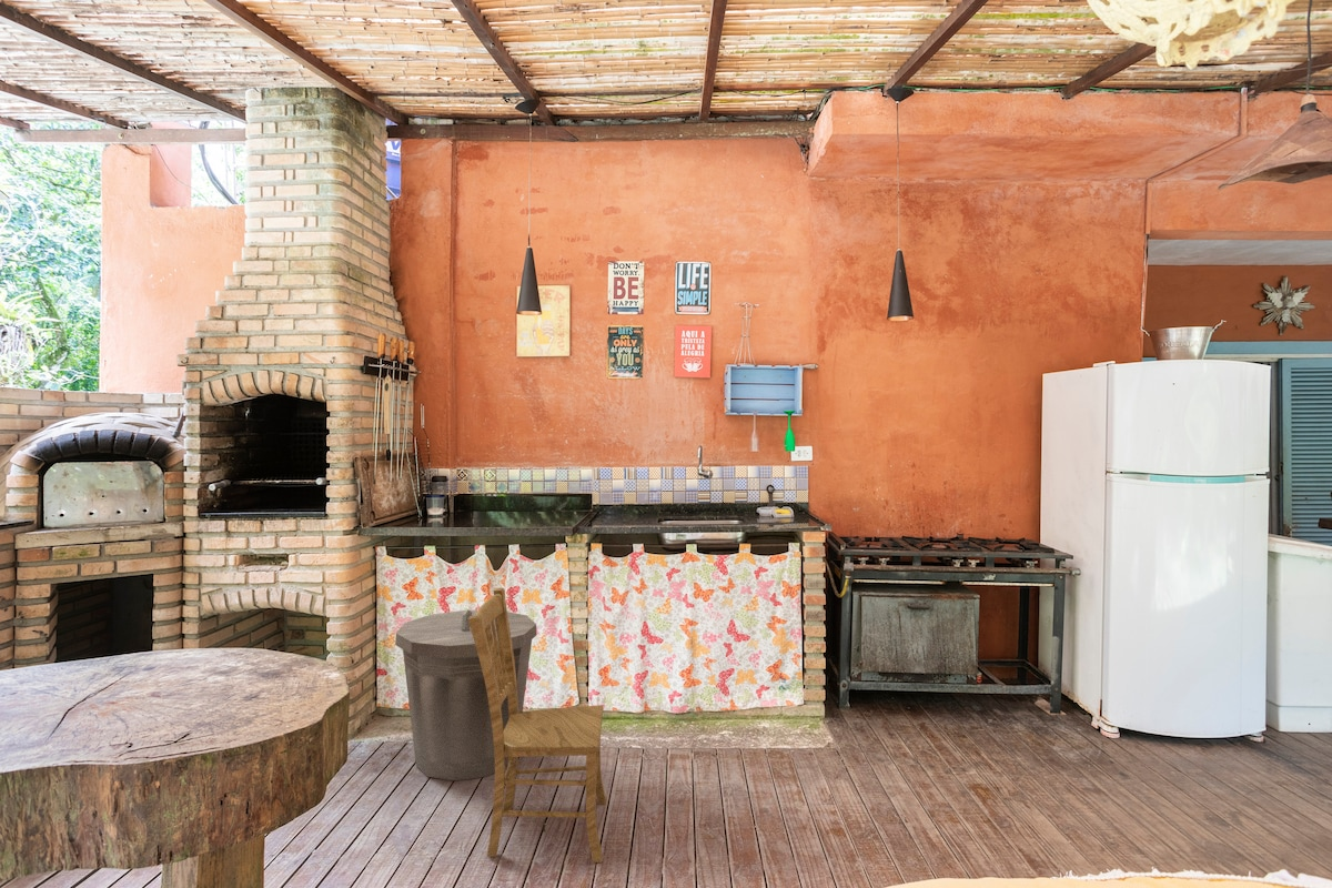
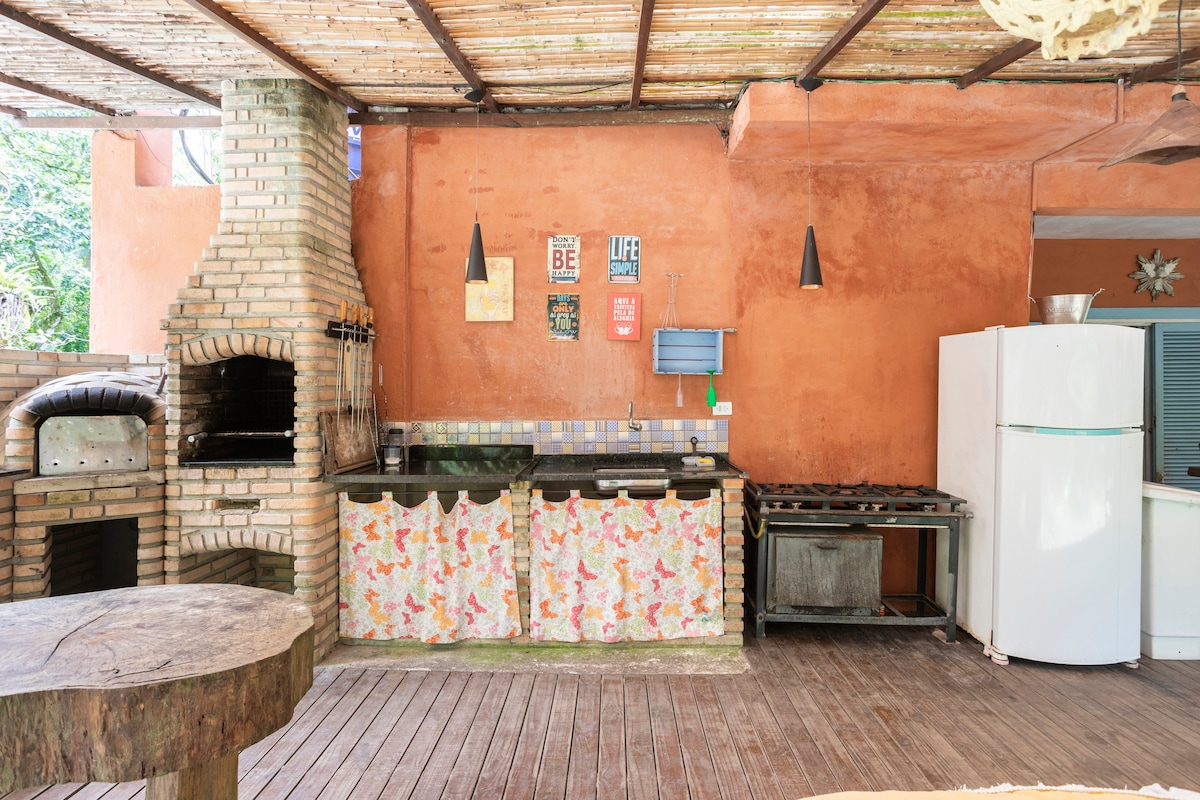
- trash can (468, 684)
- dining chair (542, 716)
